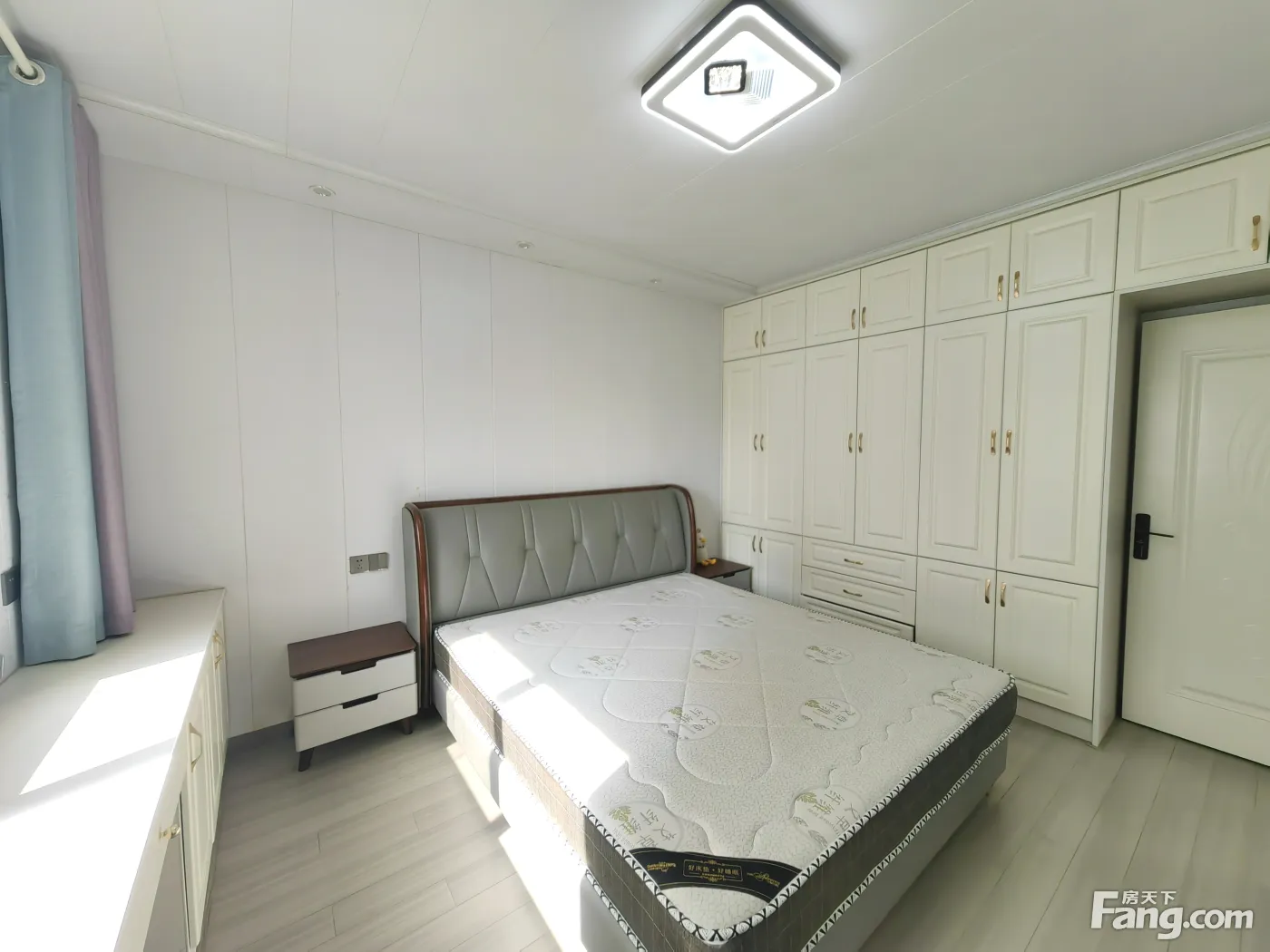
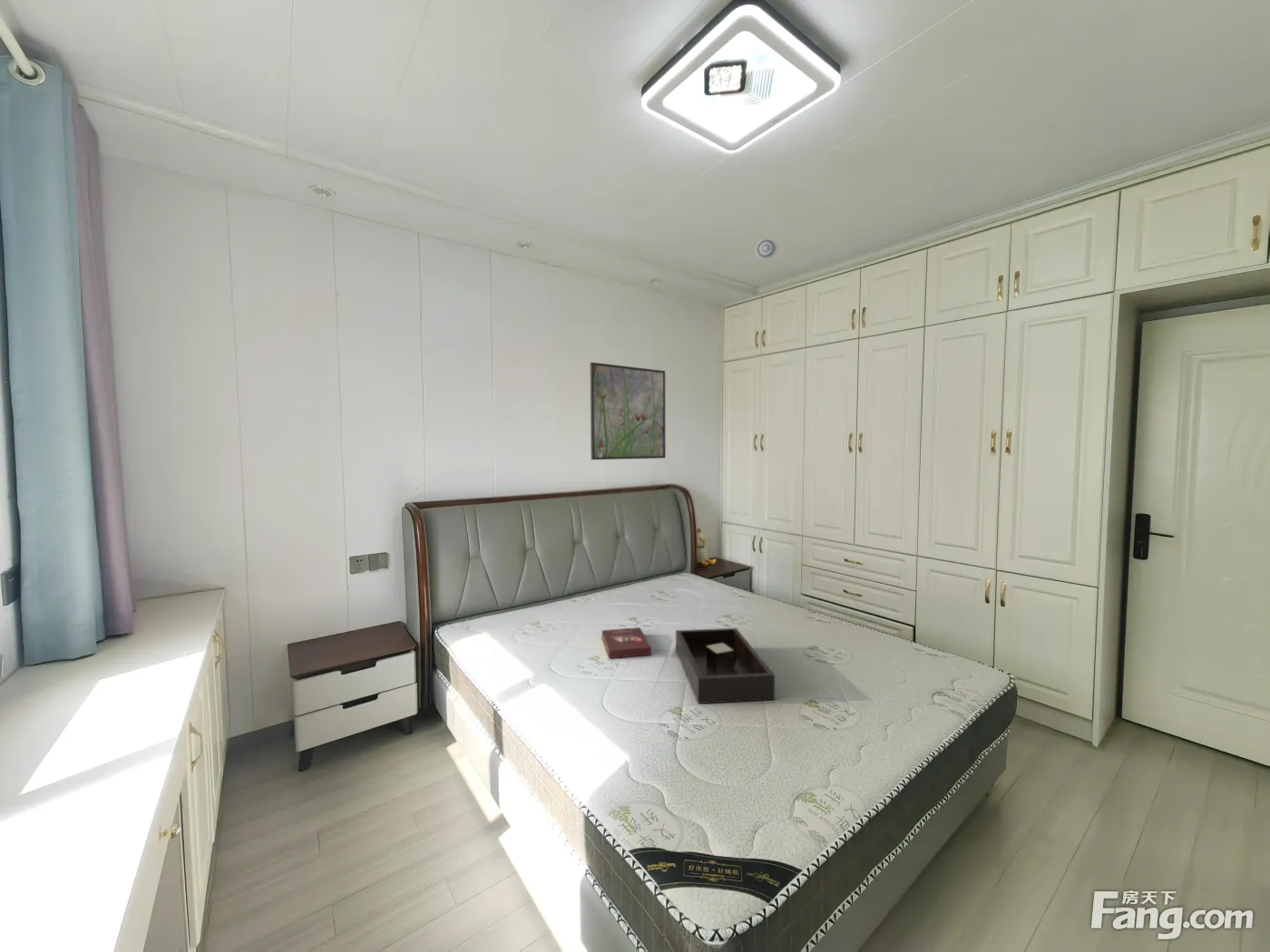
+ smoke detector (766, 248)
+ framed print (630, 413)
+ book (625, 642)
+ tray (720, 660)
